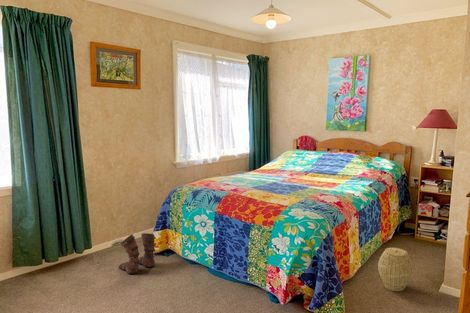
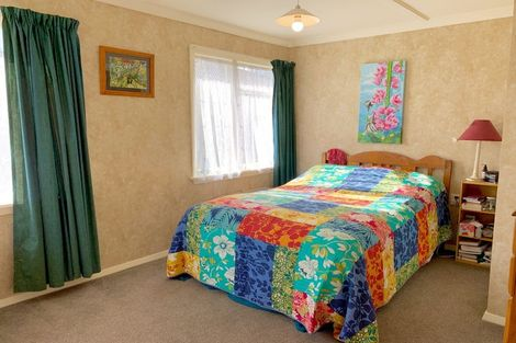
- woven basket (395, 268)
- boots (133, 250)
